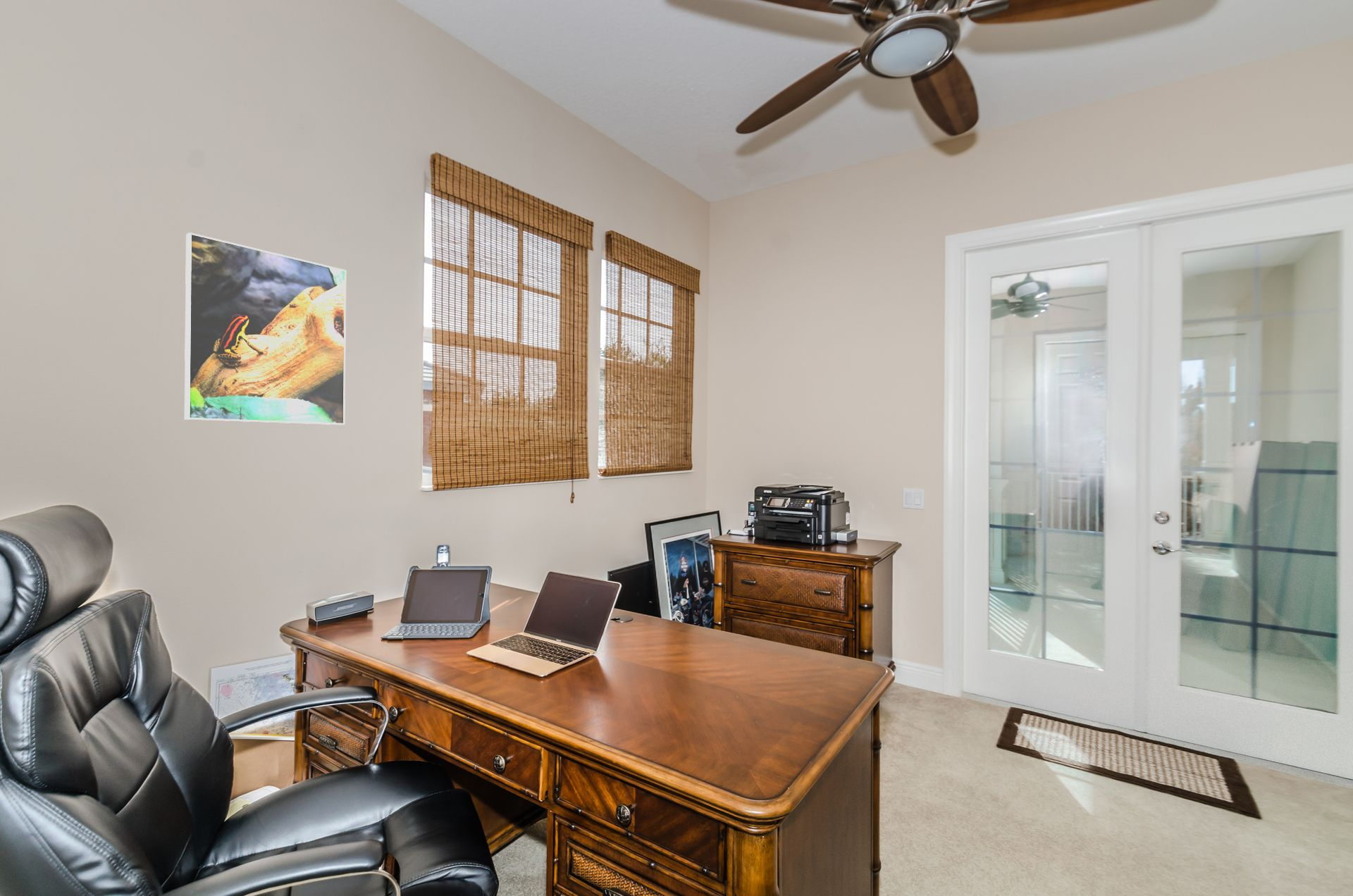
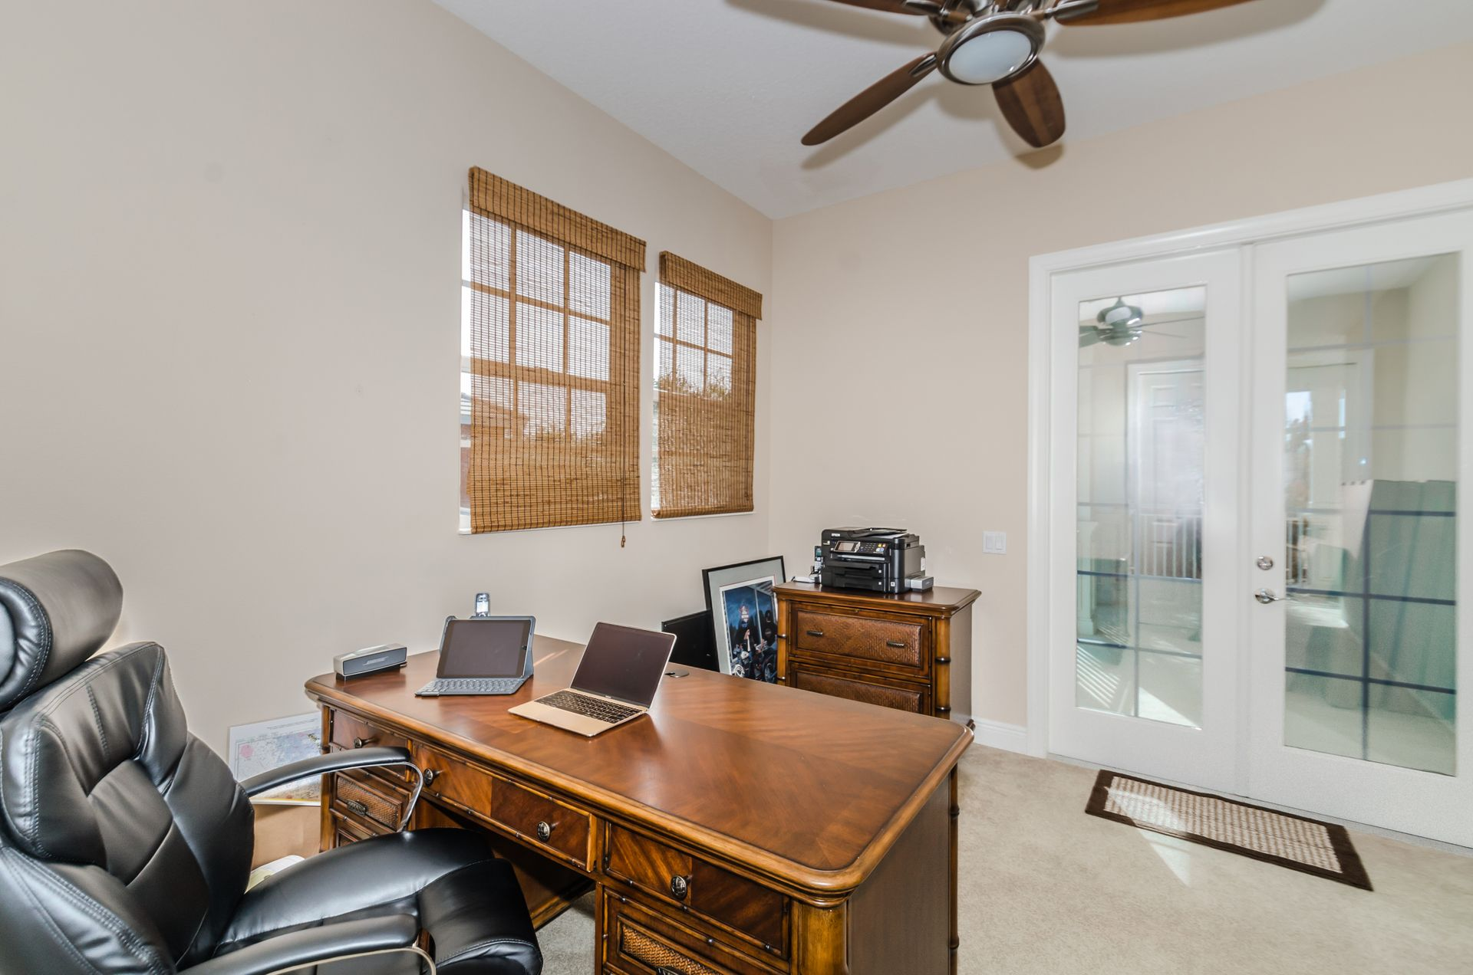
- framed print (272, 338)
